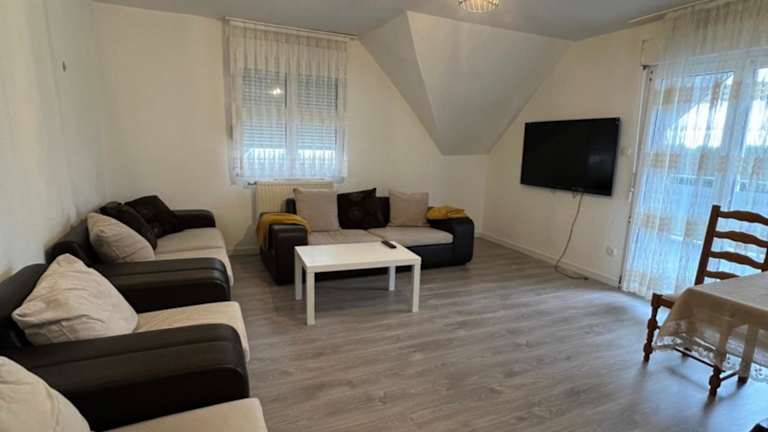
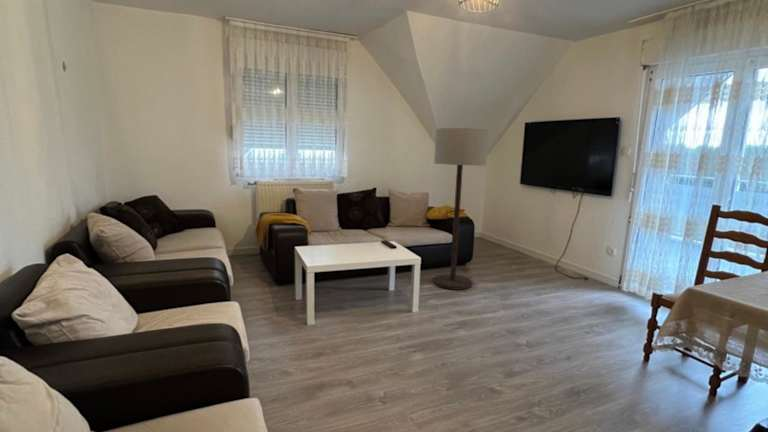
+ floor lamp (457, 208)
